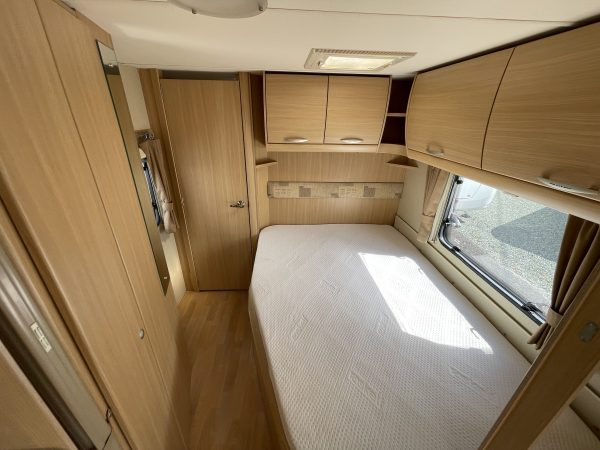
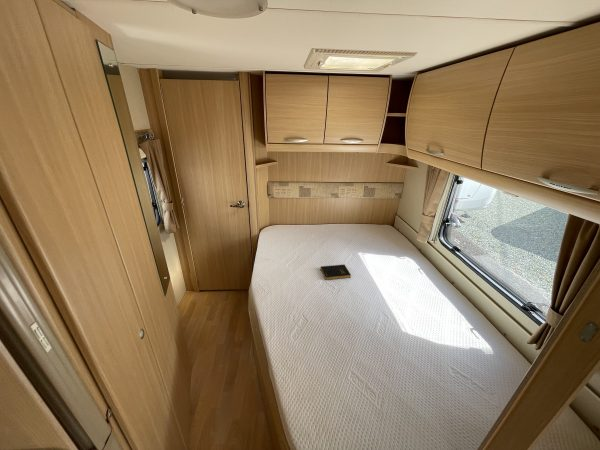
+ book (334, 271)
